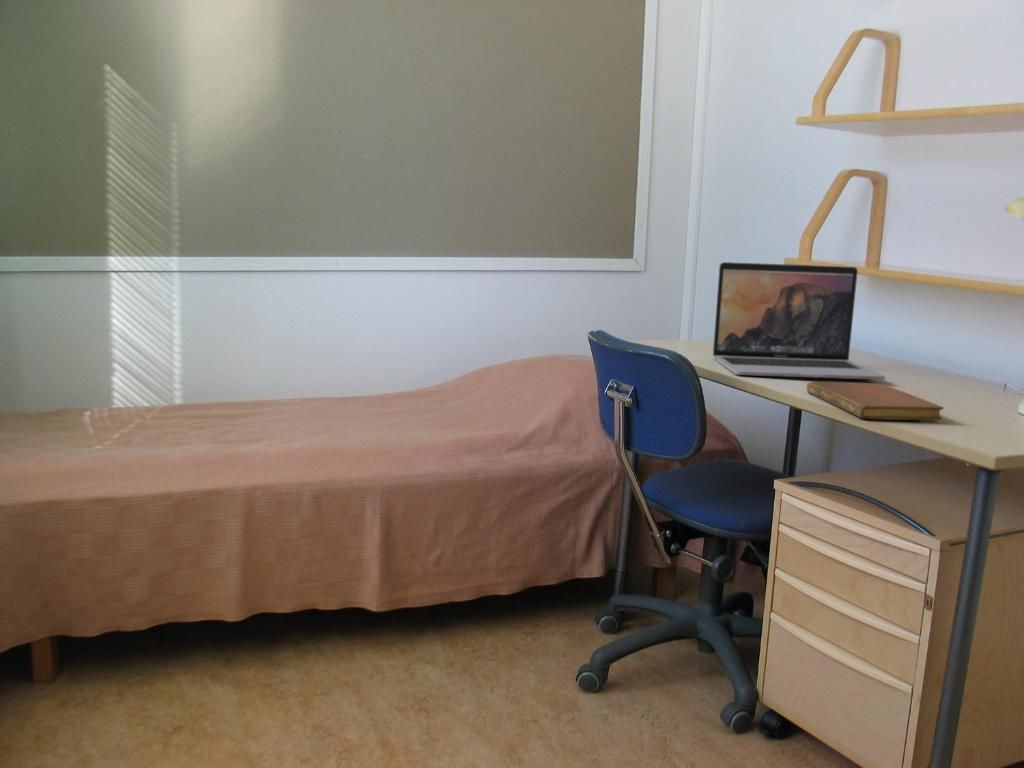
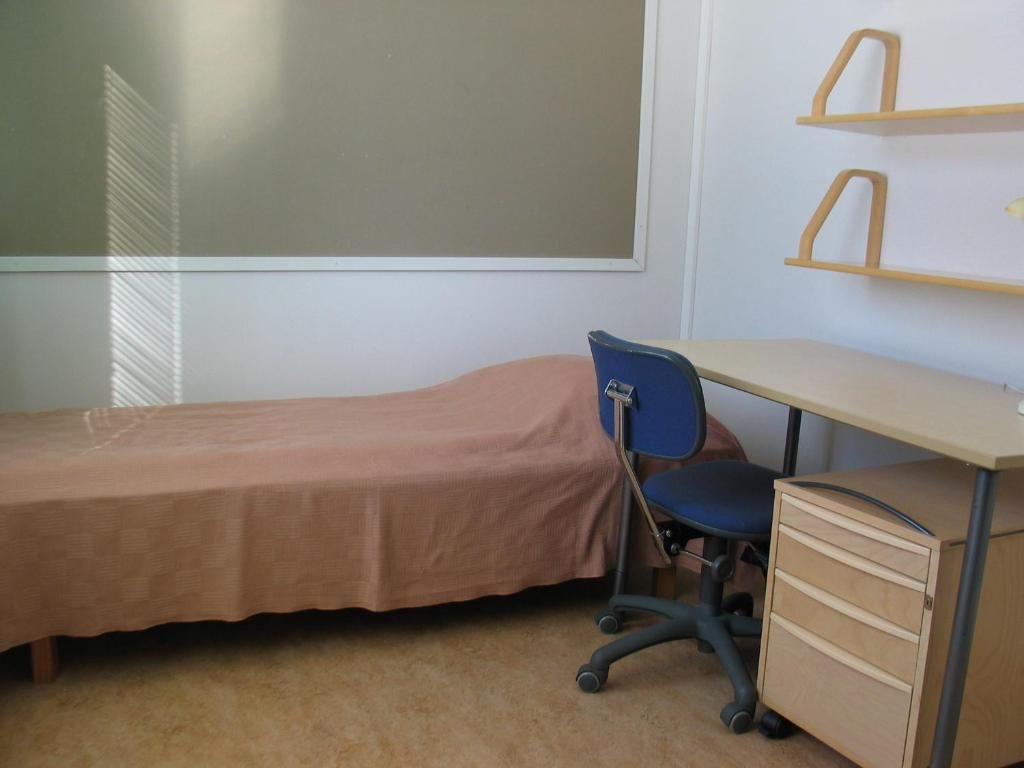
- laptop (799, 319)
- notebook (871, 399)
